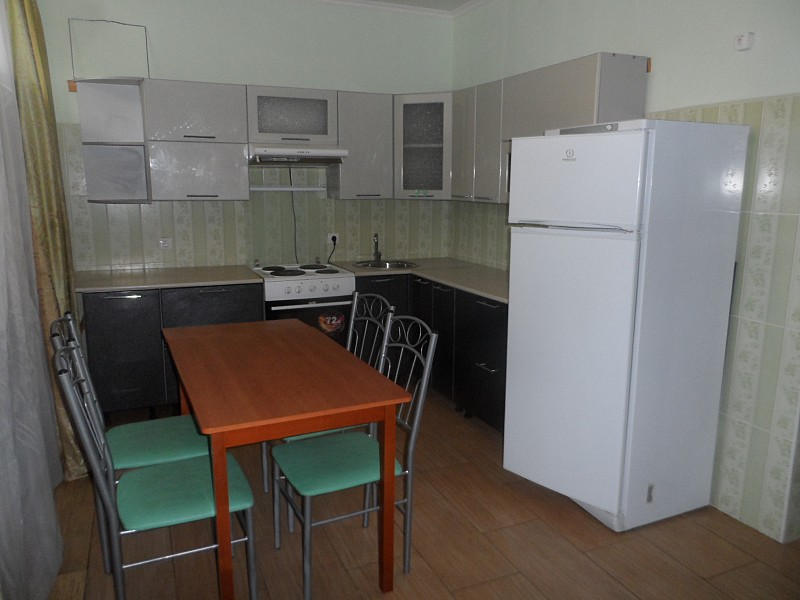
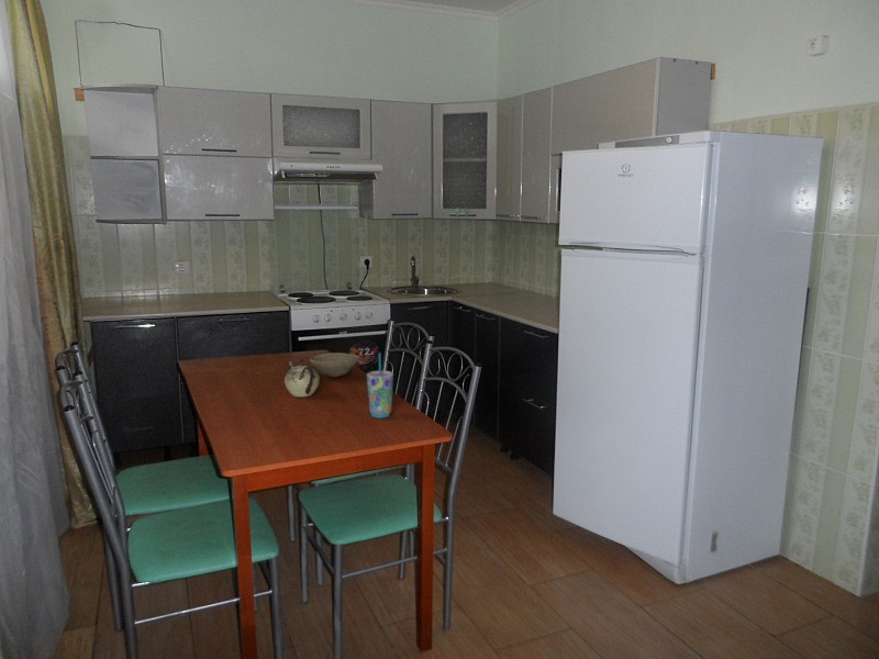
+ teapot (300, 376)
+ bowl (335, 366)
+ cup (380, 384)
